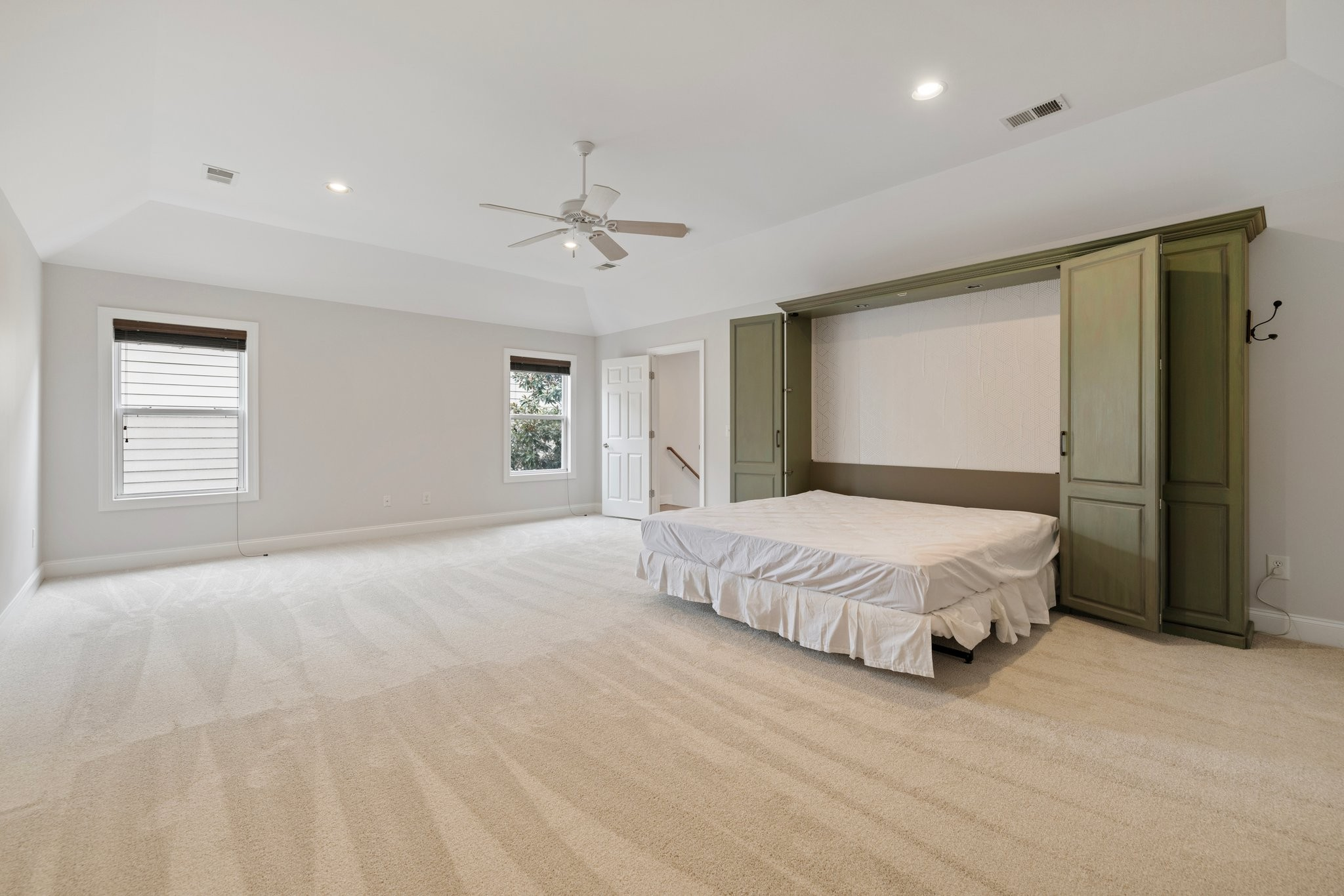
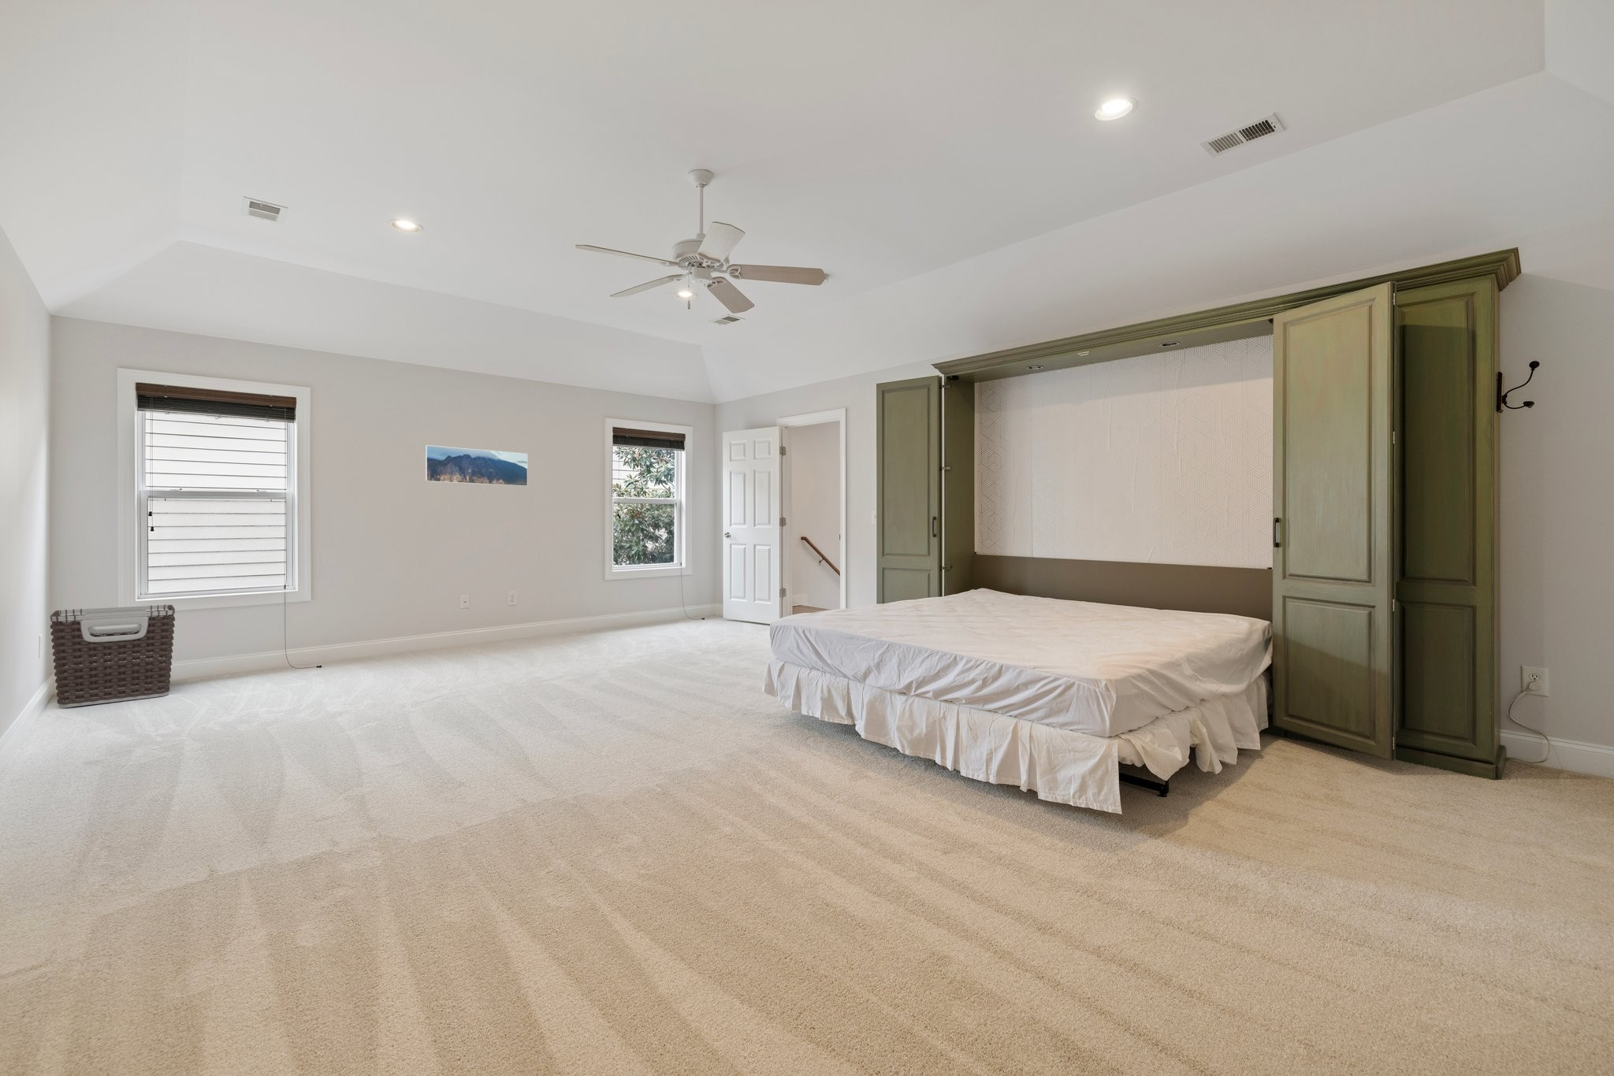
+ clothes hamper (115, 652)
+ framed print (478, 466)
